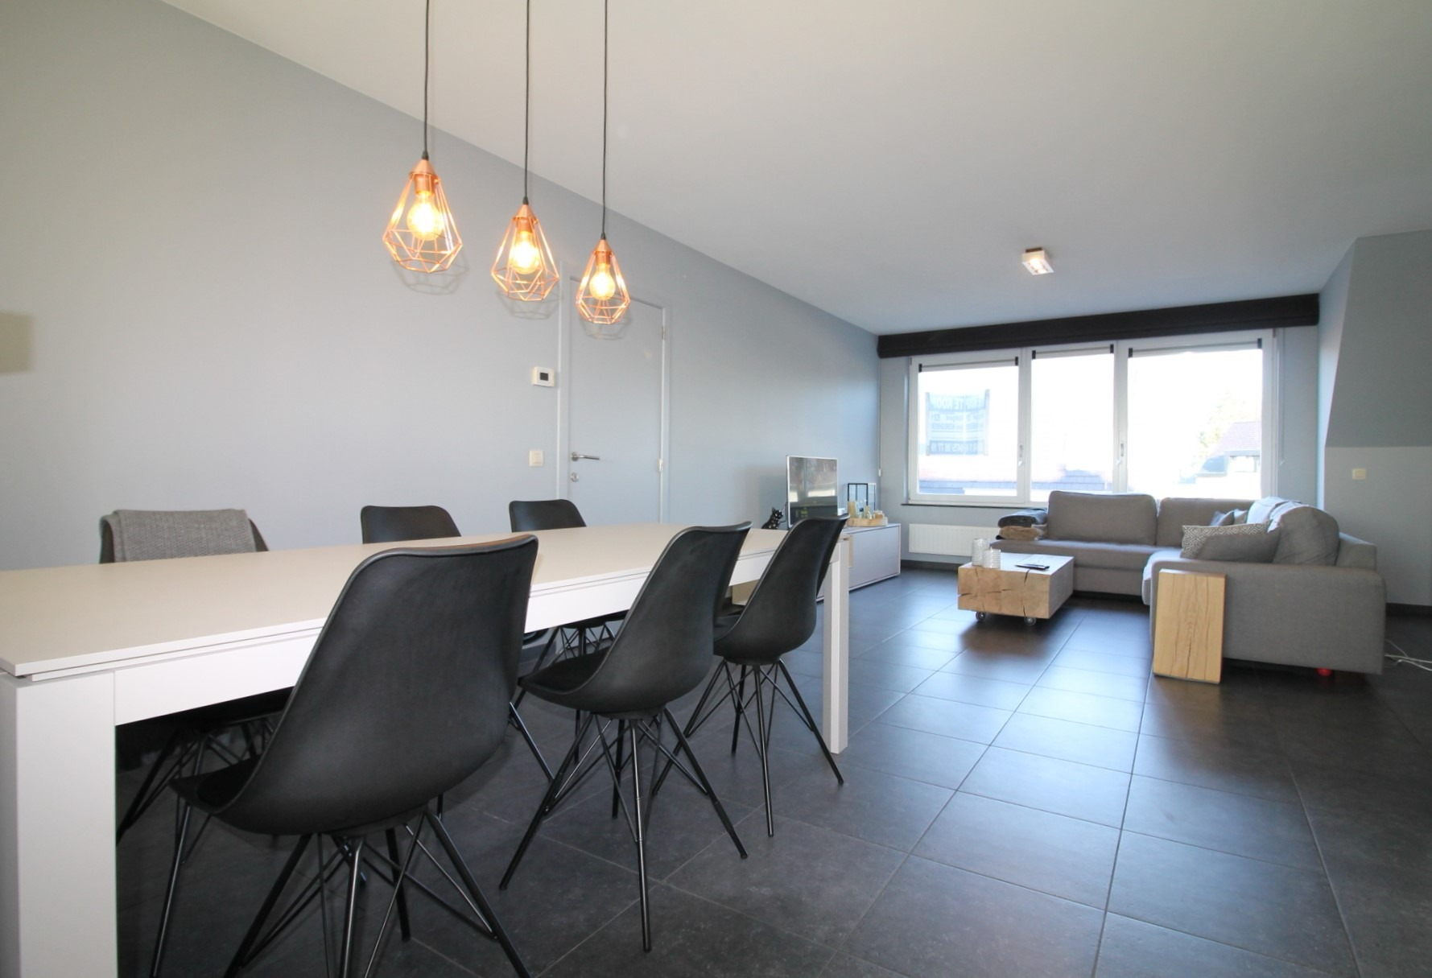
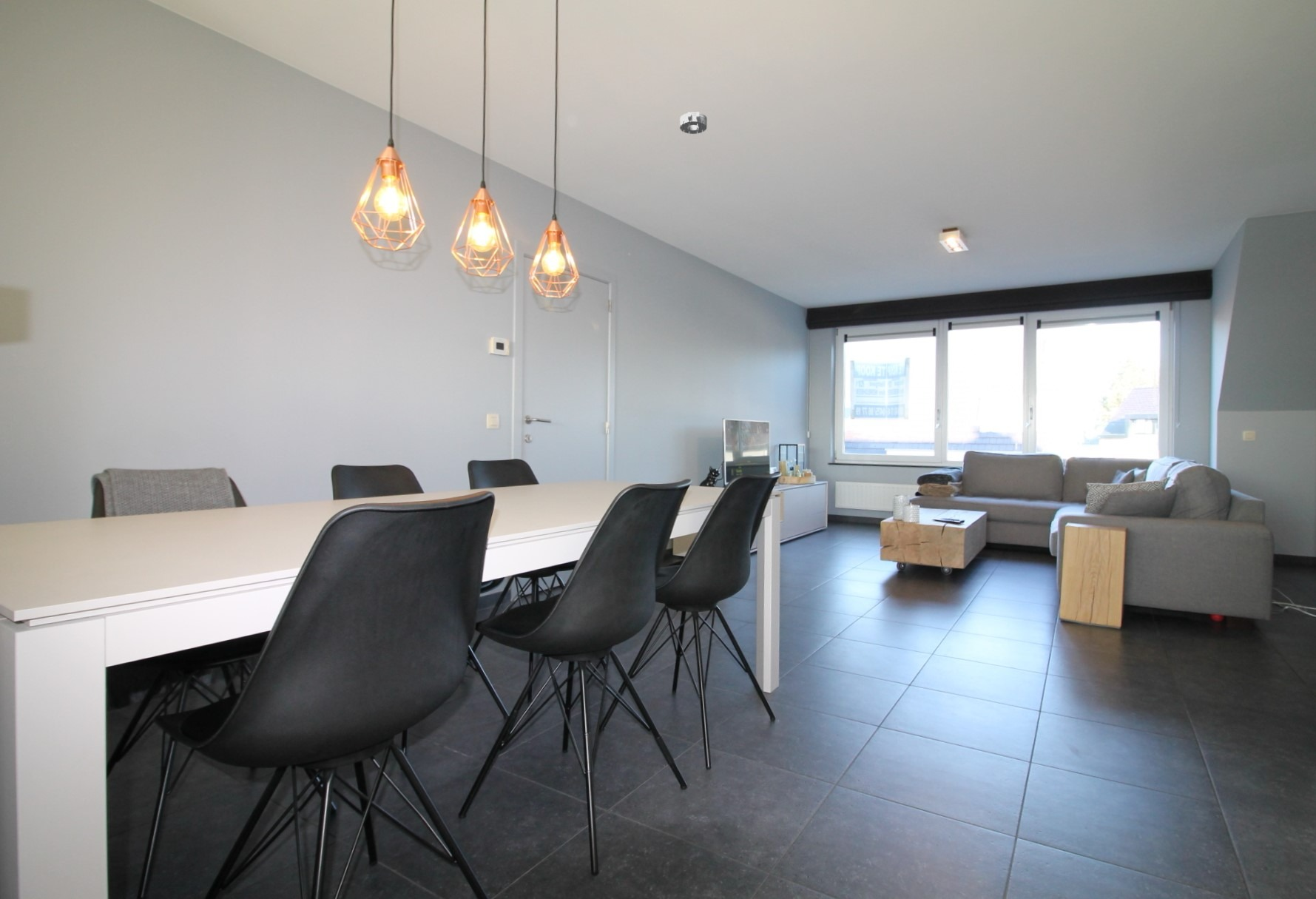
+ smoke detector (693, 122)
